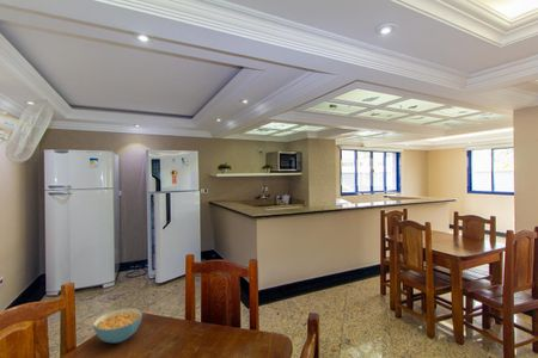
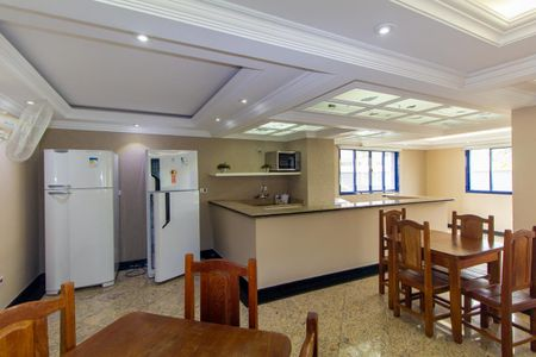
- cereal bowl (118, 328)
